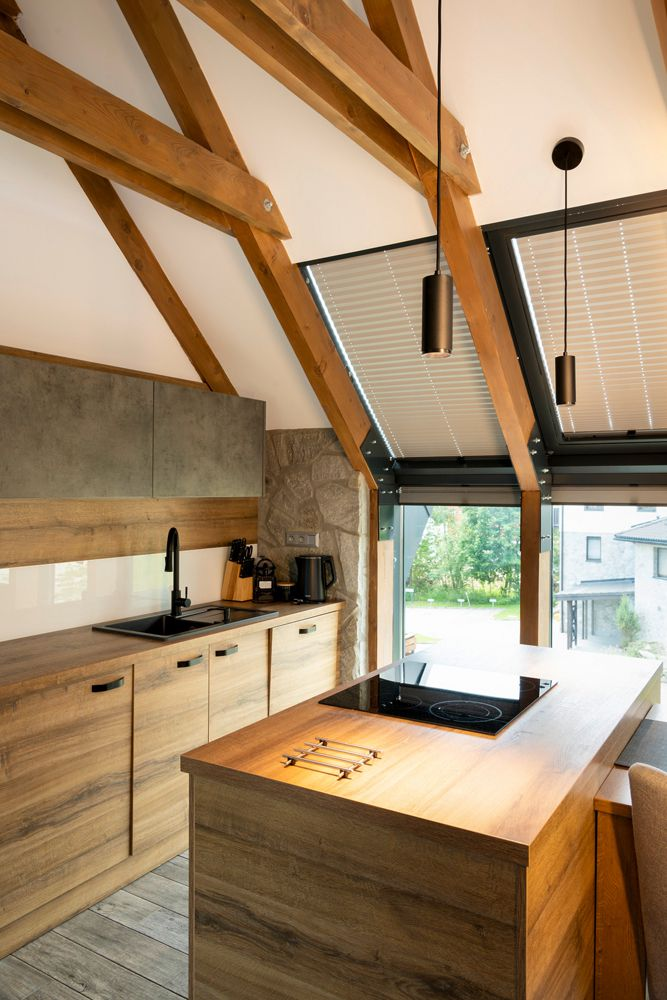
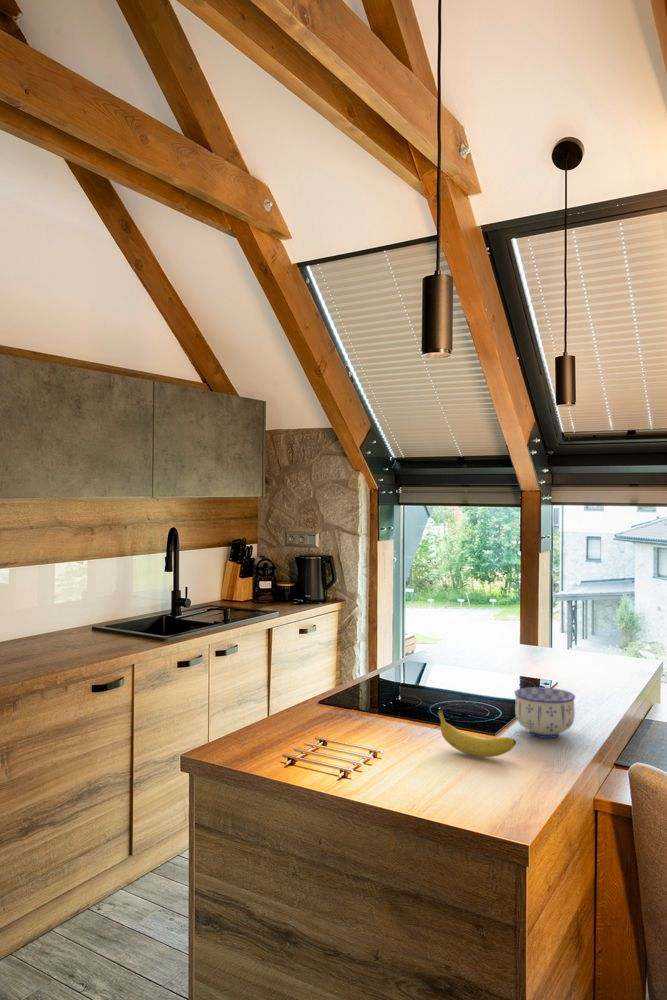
+ fruit (474, 736)
+ bowl (544, 714)
